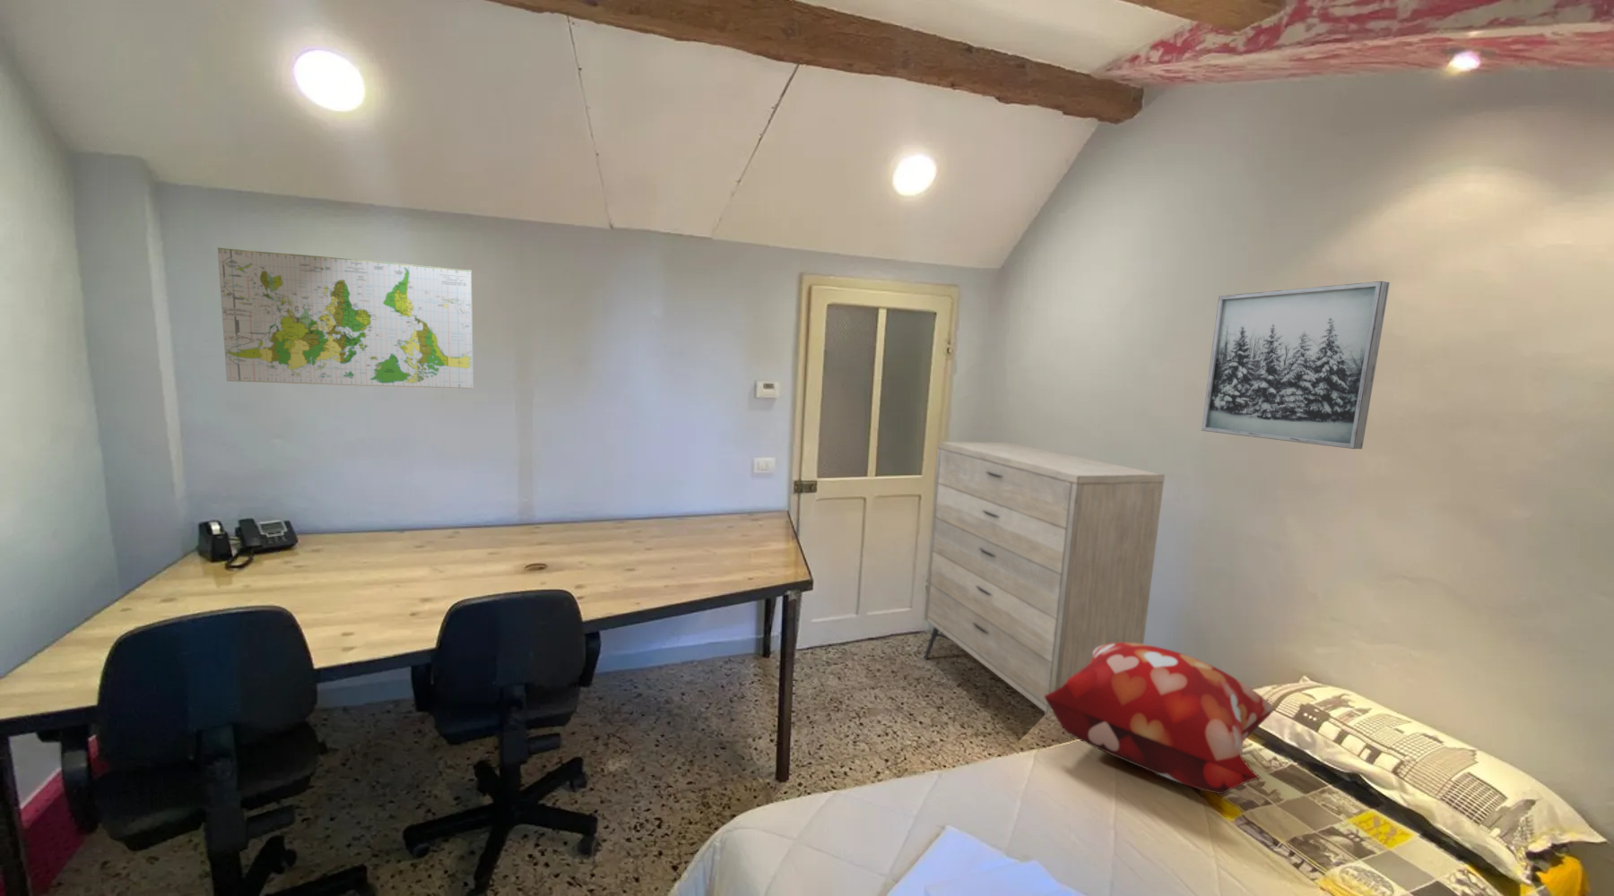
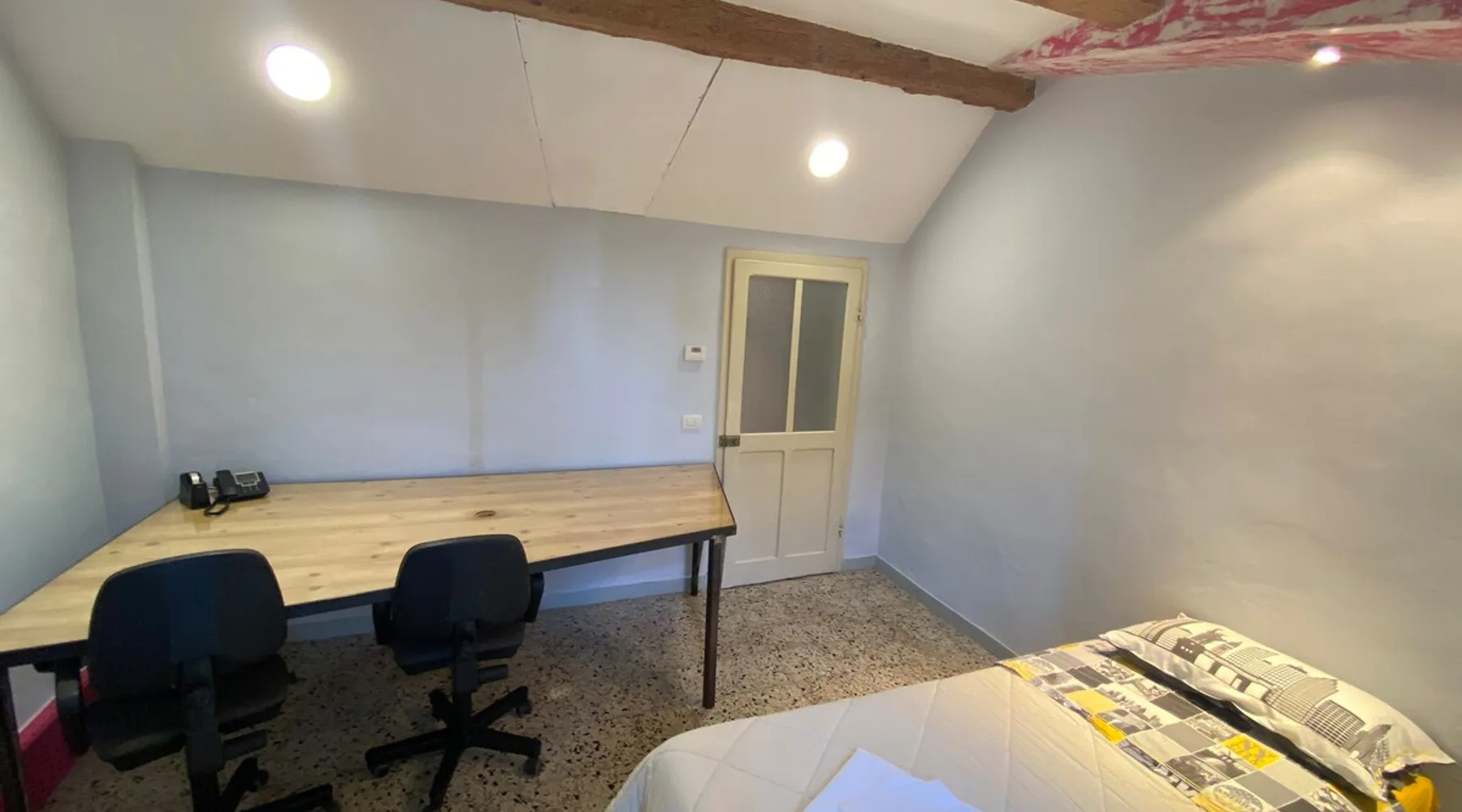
- decorative pillow (1161, 704)
- dresser (1023, 580)
- wall art (1284, 364)
- map (353, 322)
